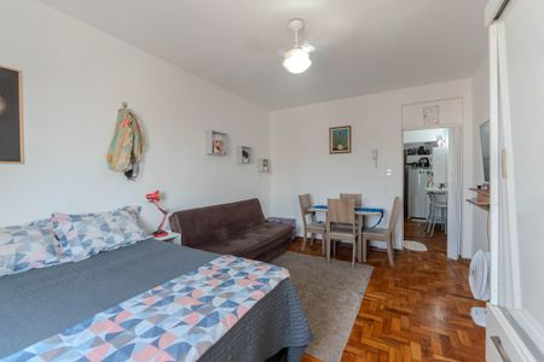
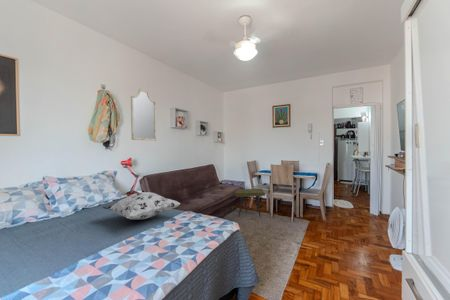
+ home mirror (144, 115)
+ side table (245, 202)
+ decorative pillow (142, 205)
